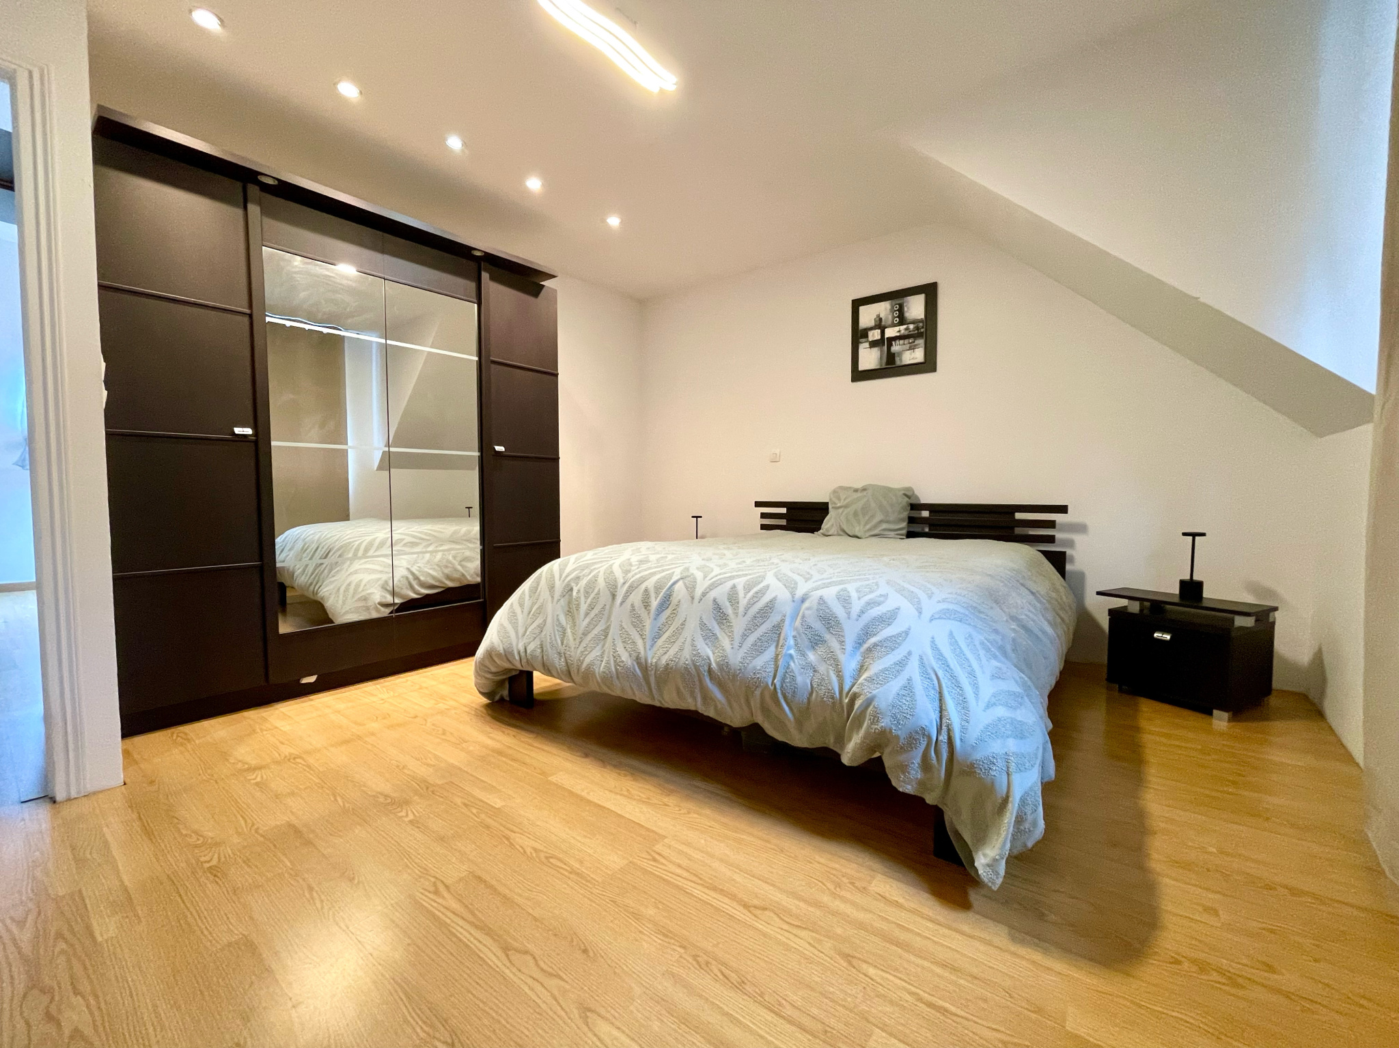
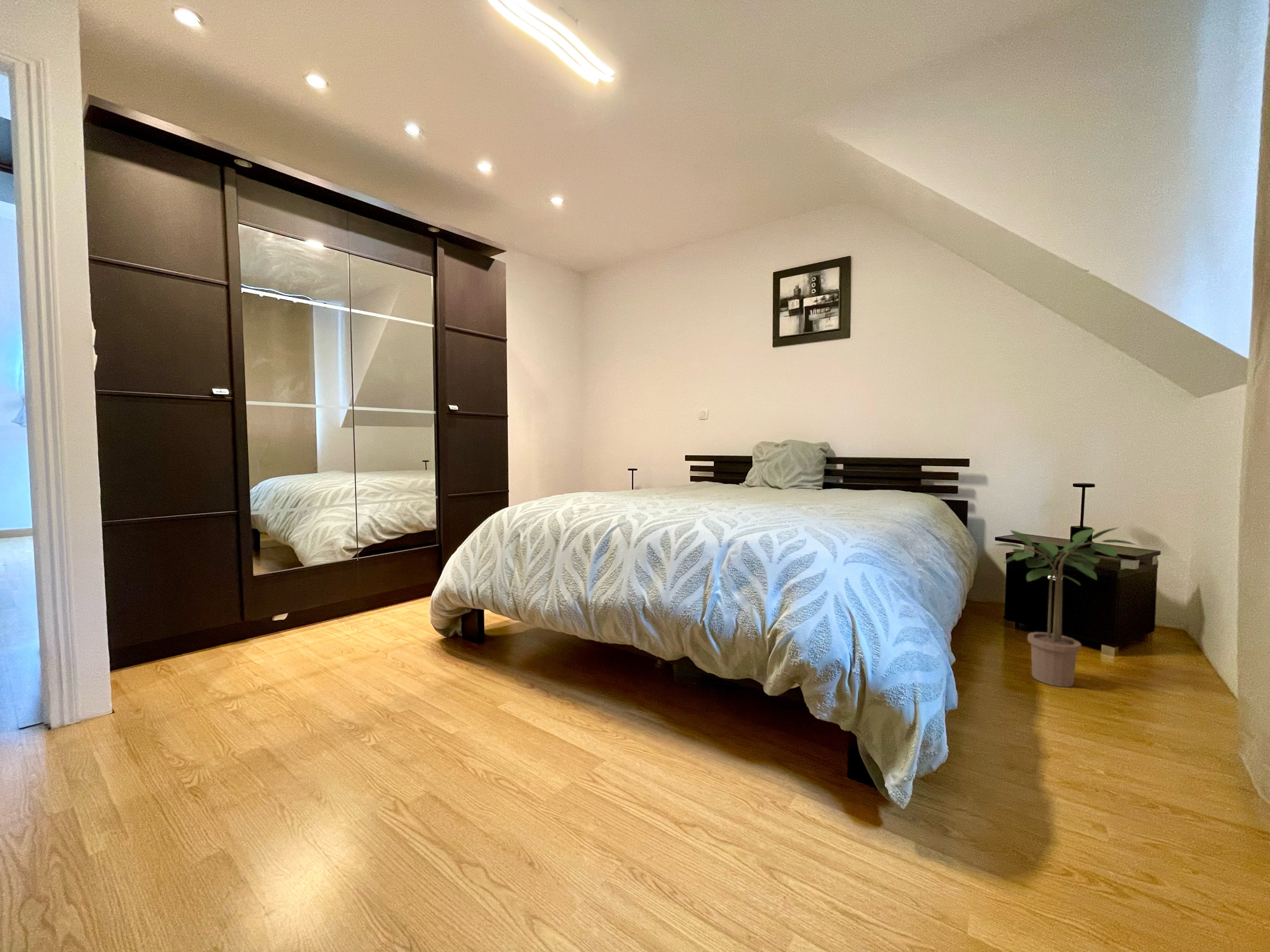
+ potted plant (1059, 600)
